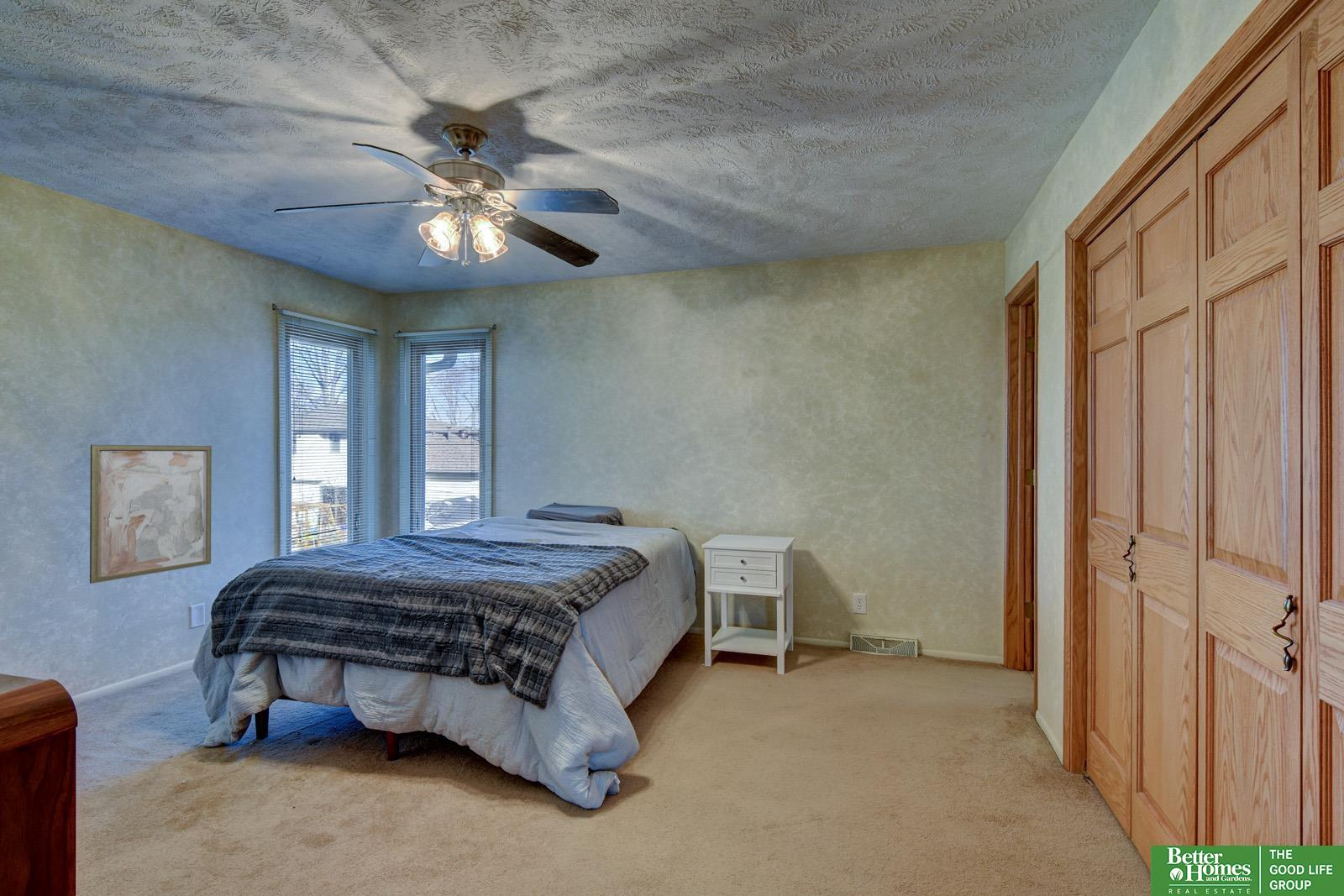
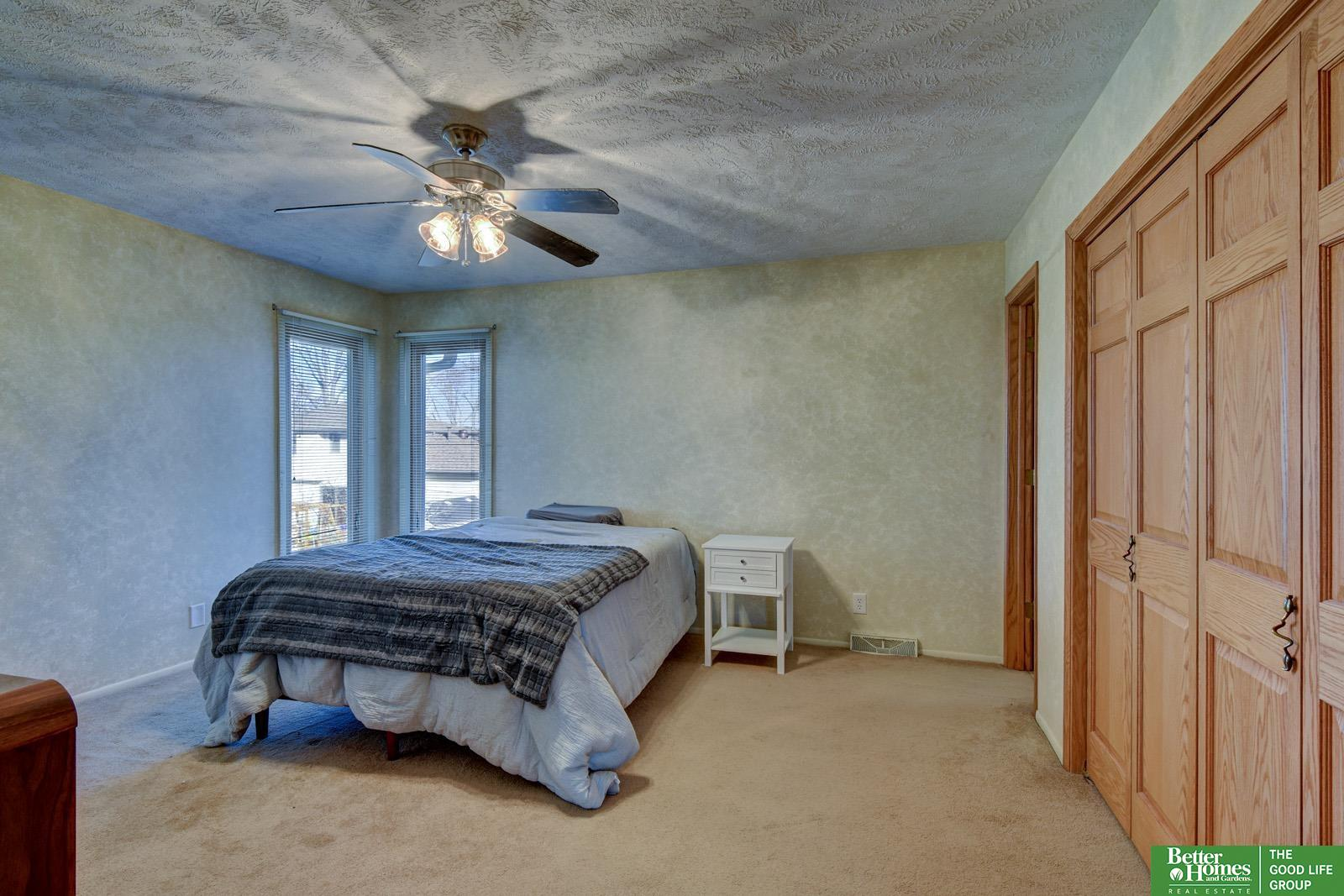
- wall art (155, 509)
